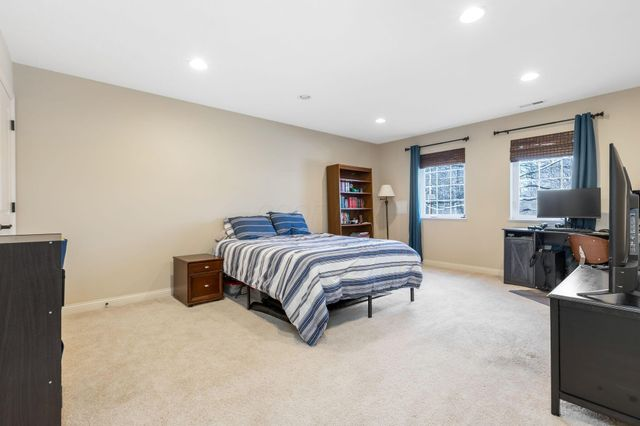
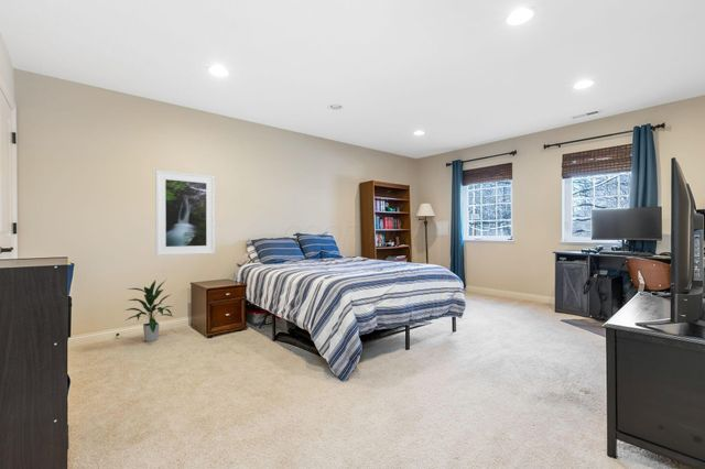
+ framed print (186, 214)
+ indoor plant (150, 309)
